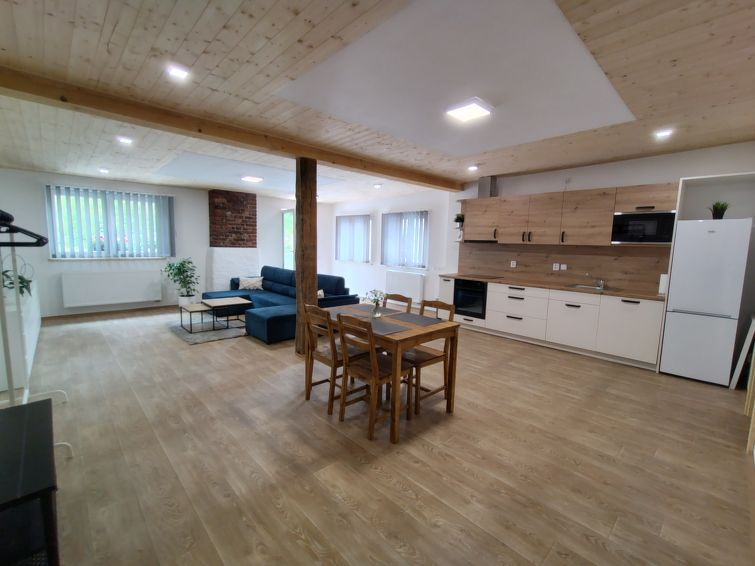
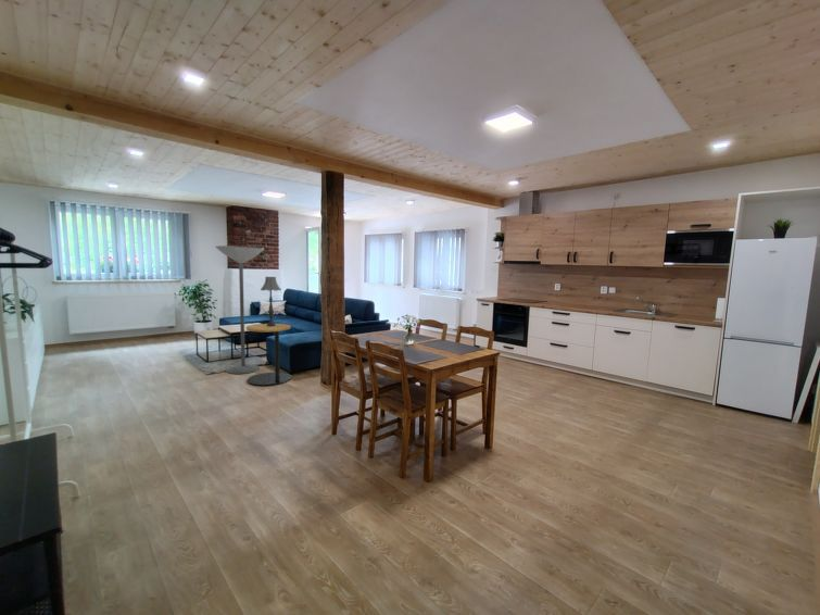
+ floor lamp (241, 309)
+ table lamp (270, 301)
+ side table (275, 352)
